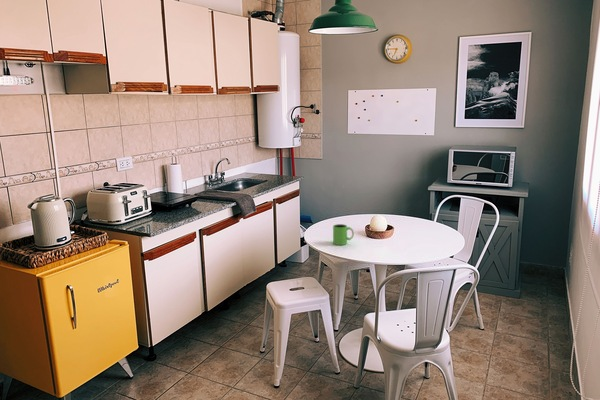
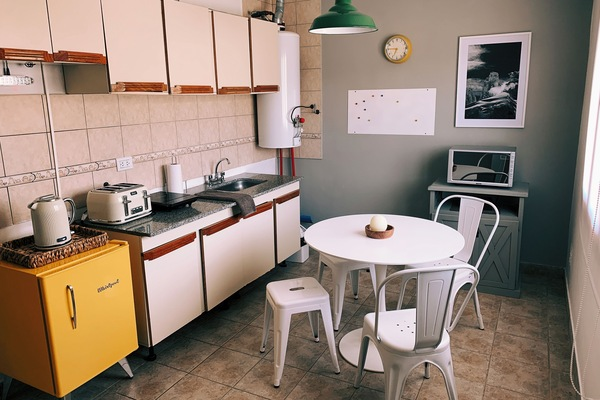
- mug (343, 234)
